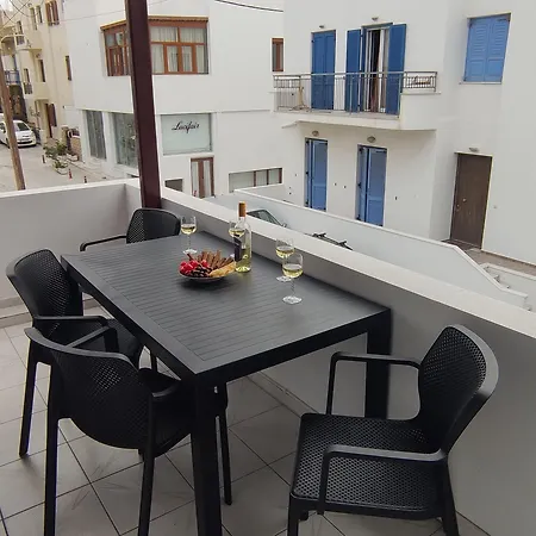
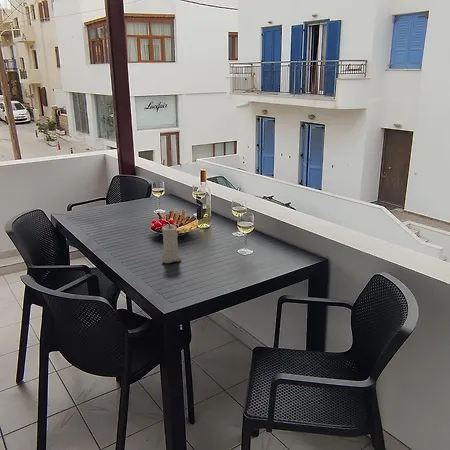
+ candle (170, 242)
